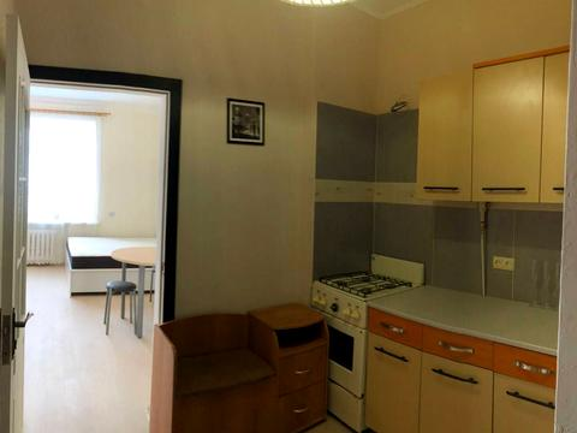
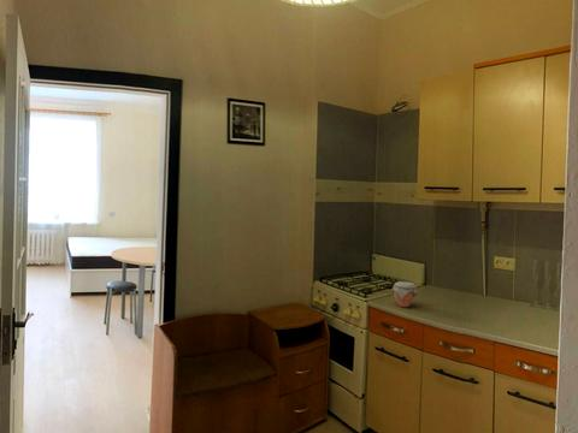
+ jar (403, 293)
